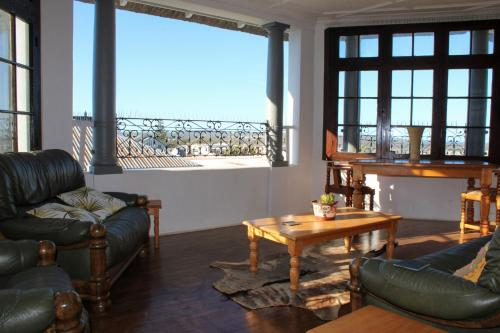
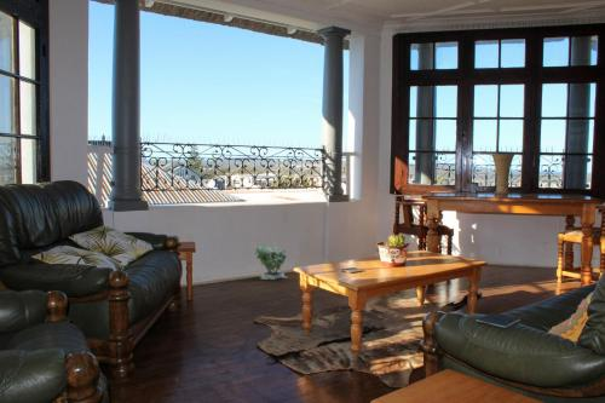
+ potted plant (270, 260)
